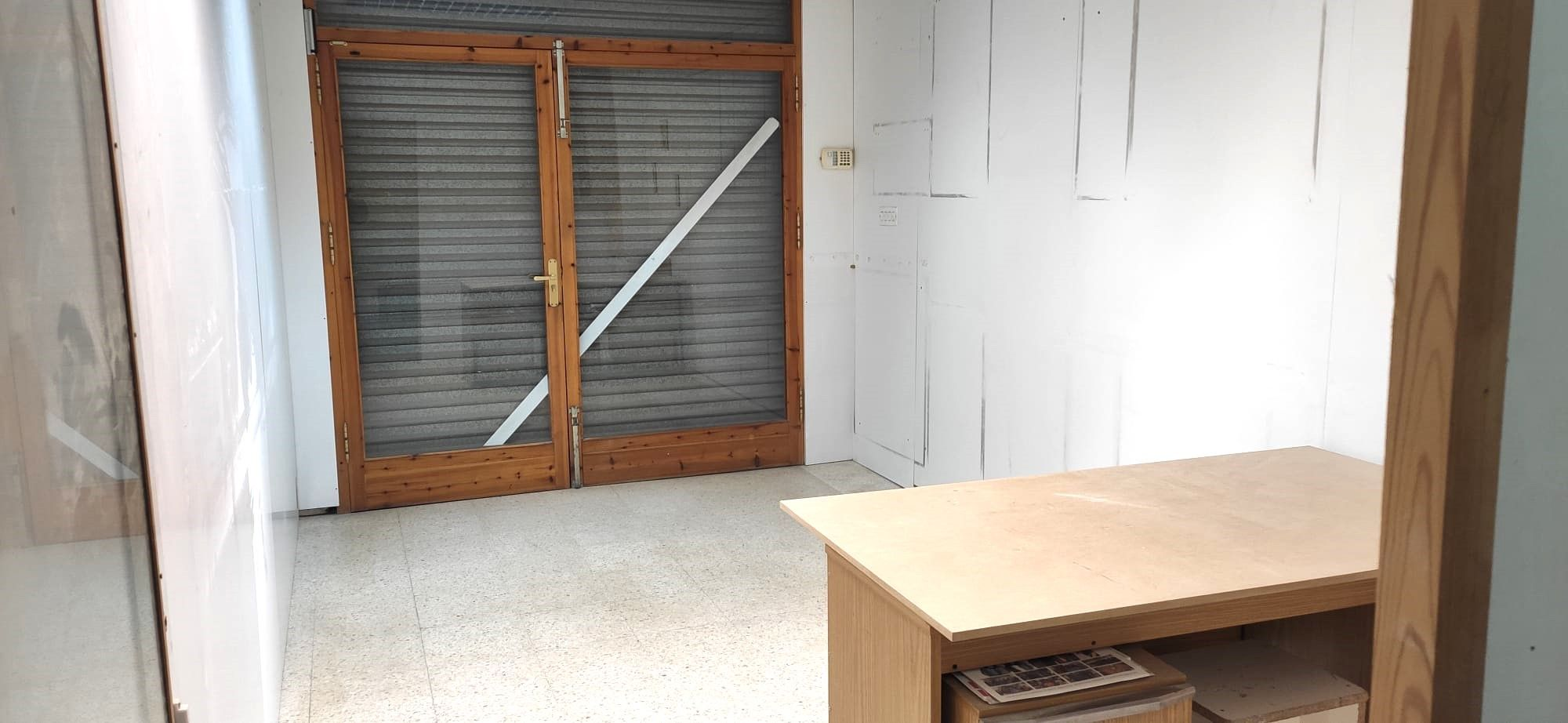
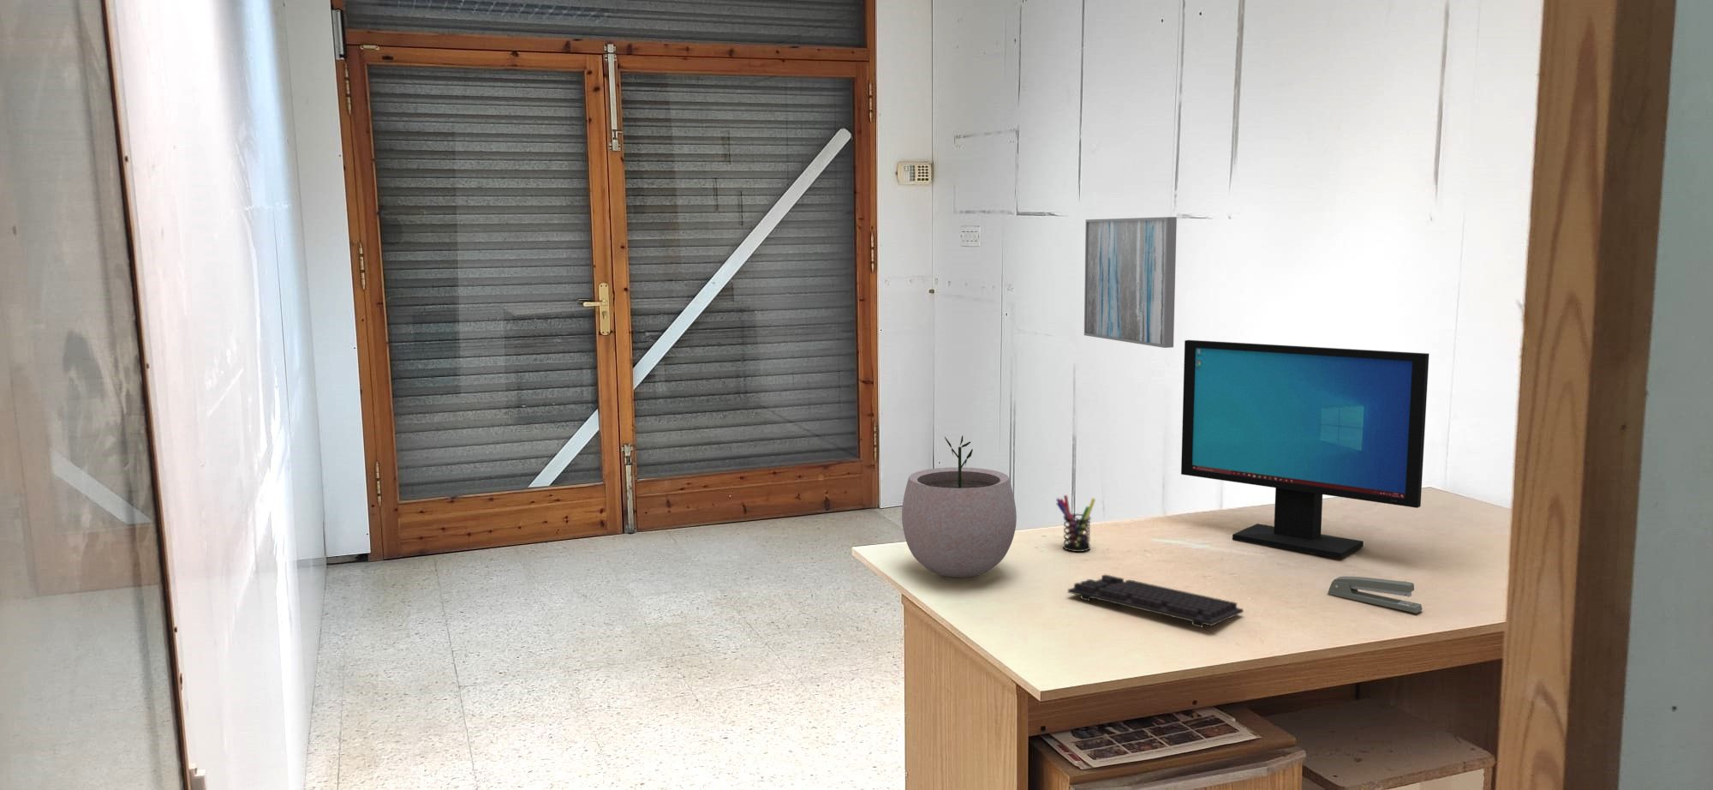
+ wall art (1127, 280)
+ keyboard (1153, 598)
+ computer monitor (1299, 445)
+ plant pot (958, 504)
+ pen holder (1076, 522)
+ stapler (1374, 589)
